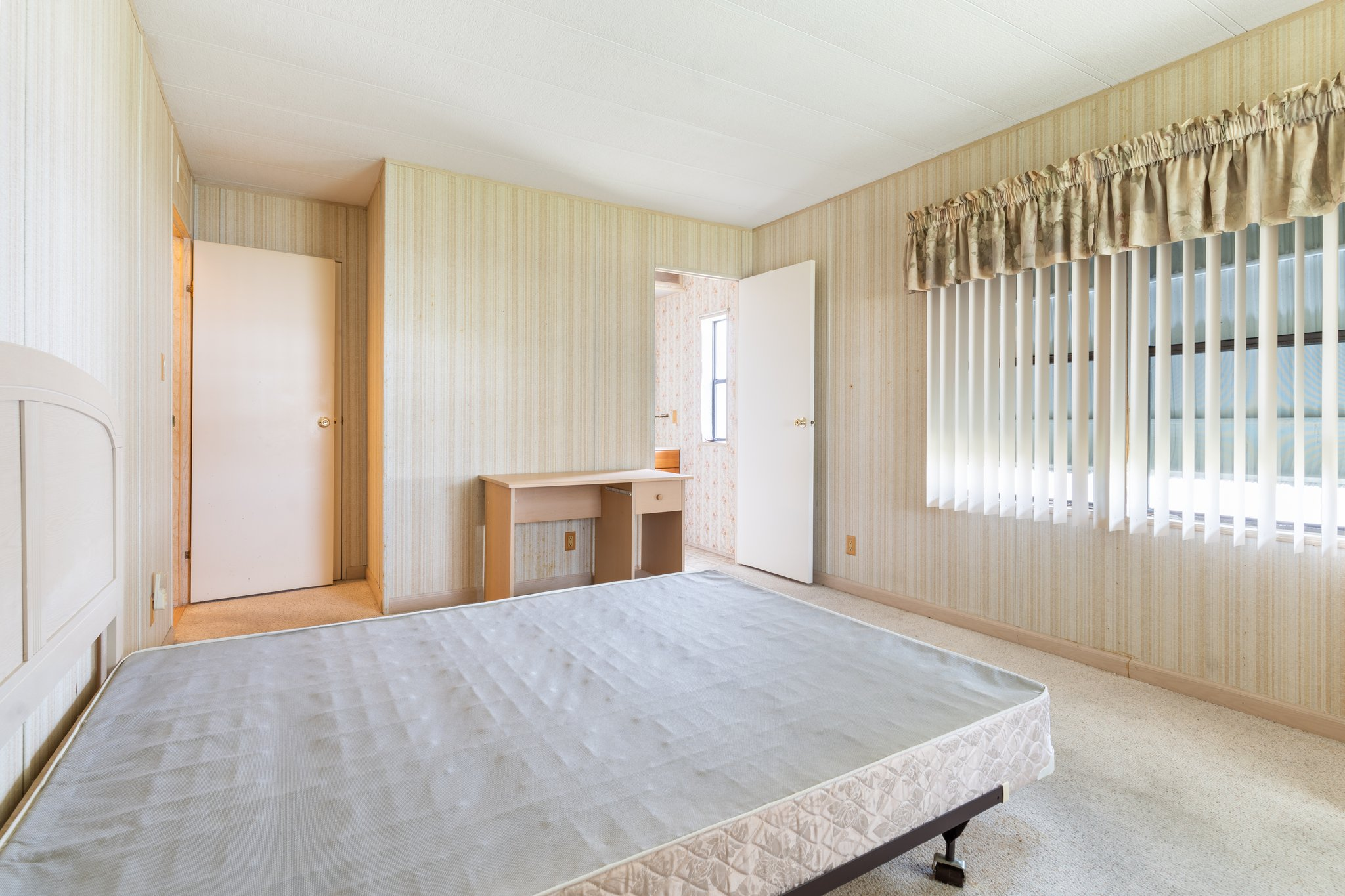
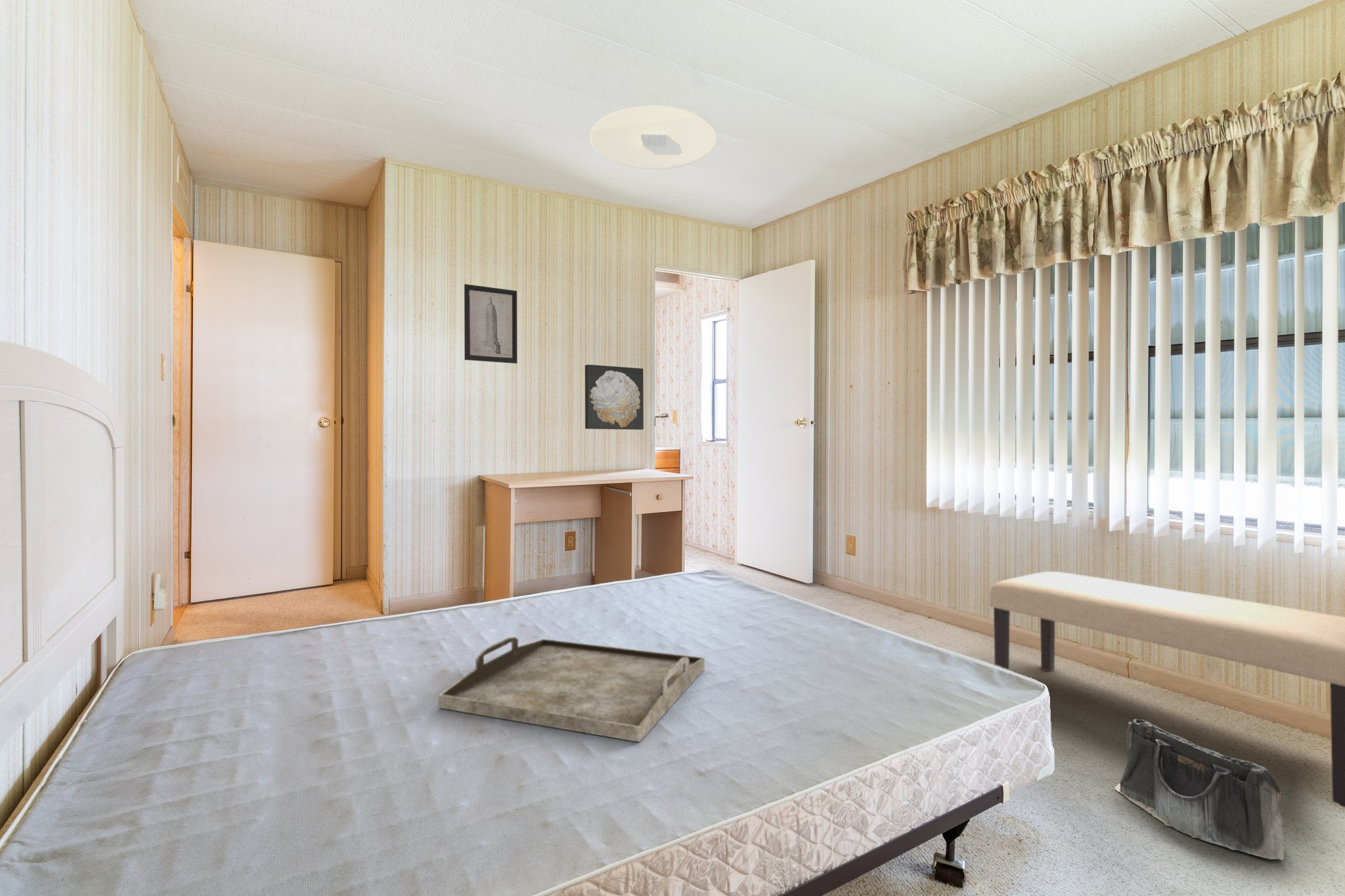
+ serving tray (582, 670)
+ saddlebag (1199, 779)
+ wall art (614, 398)
+ bench (1166, 646)
+ ceiling light (653, 134)
+ wall art (491, 324)
